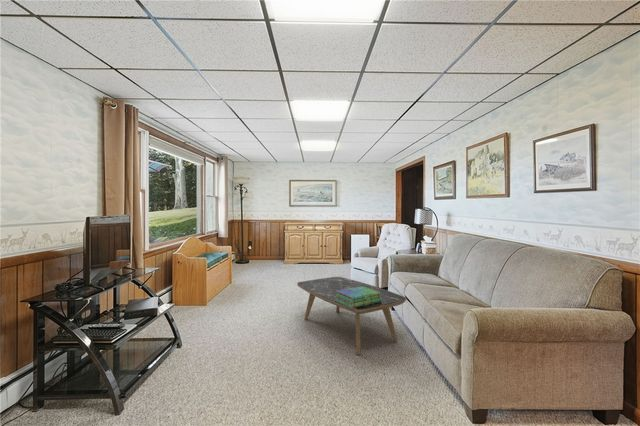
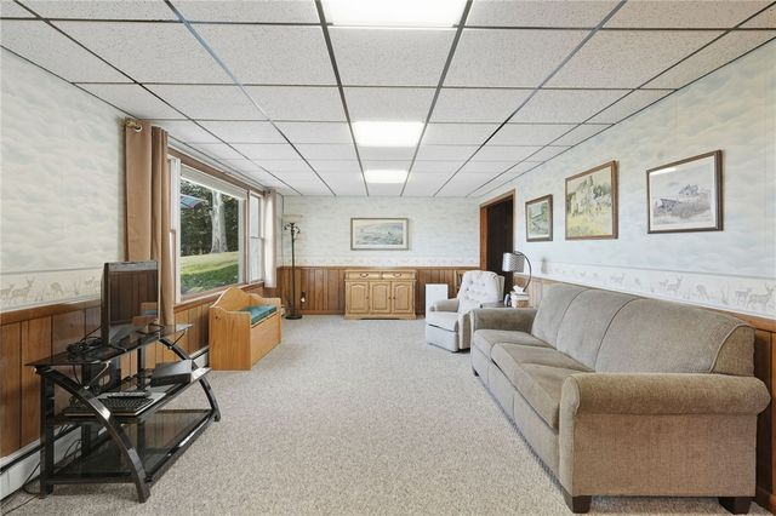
- coffee table (346, 309)
- stack of books (357, 296)
